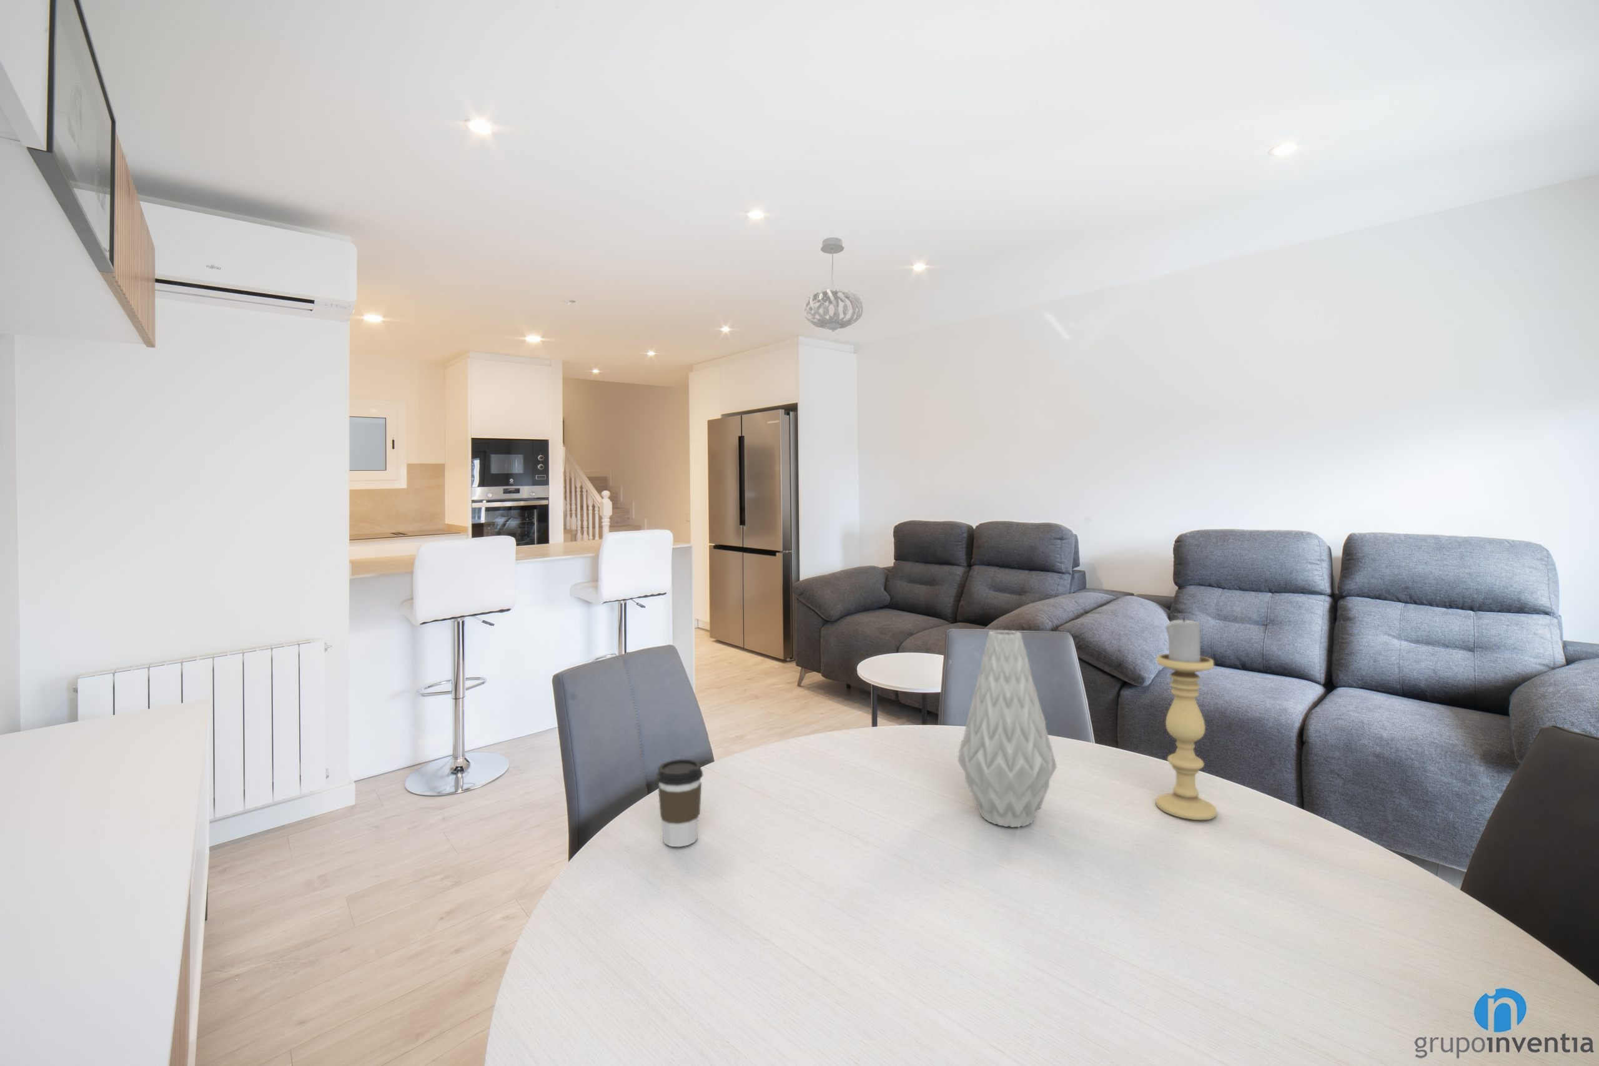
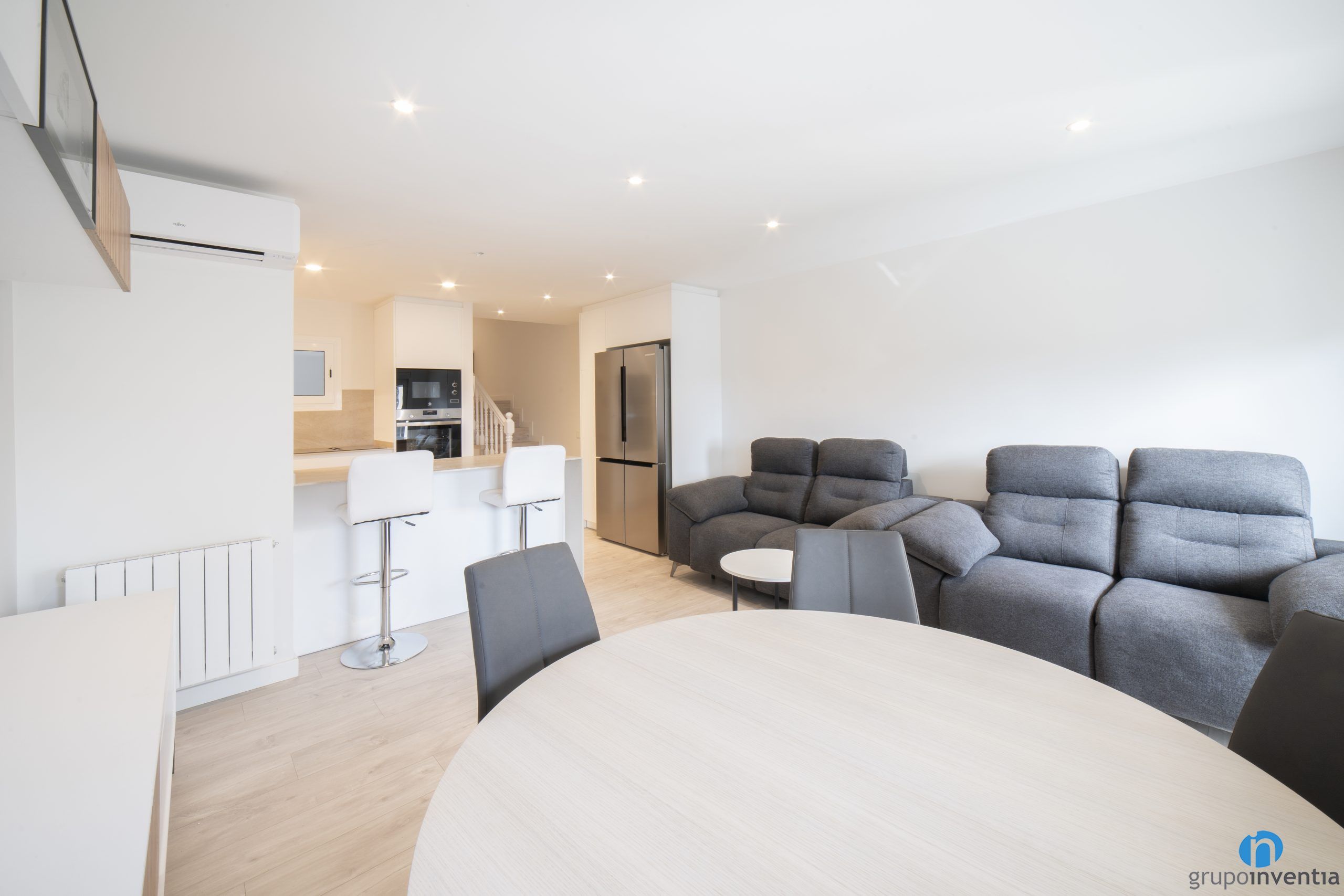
- vase (1005, 725)
- candle holder (1185, 713)
- coffee cup (679, 802)
- pendant light (833, 287)
